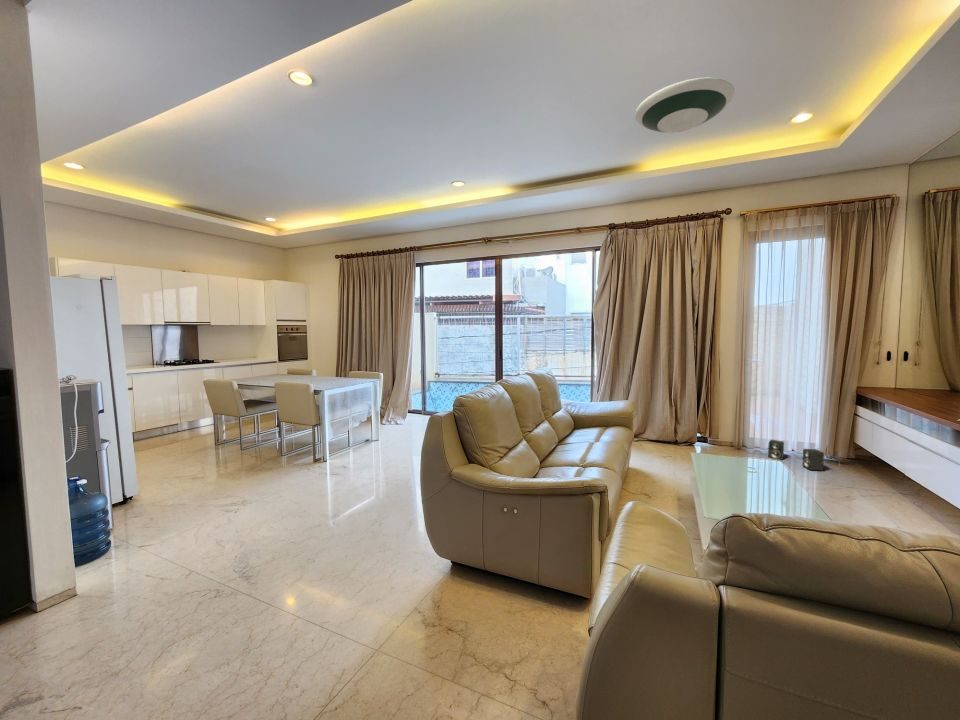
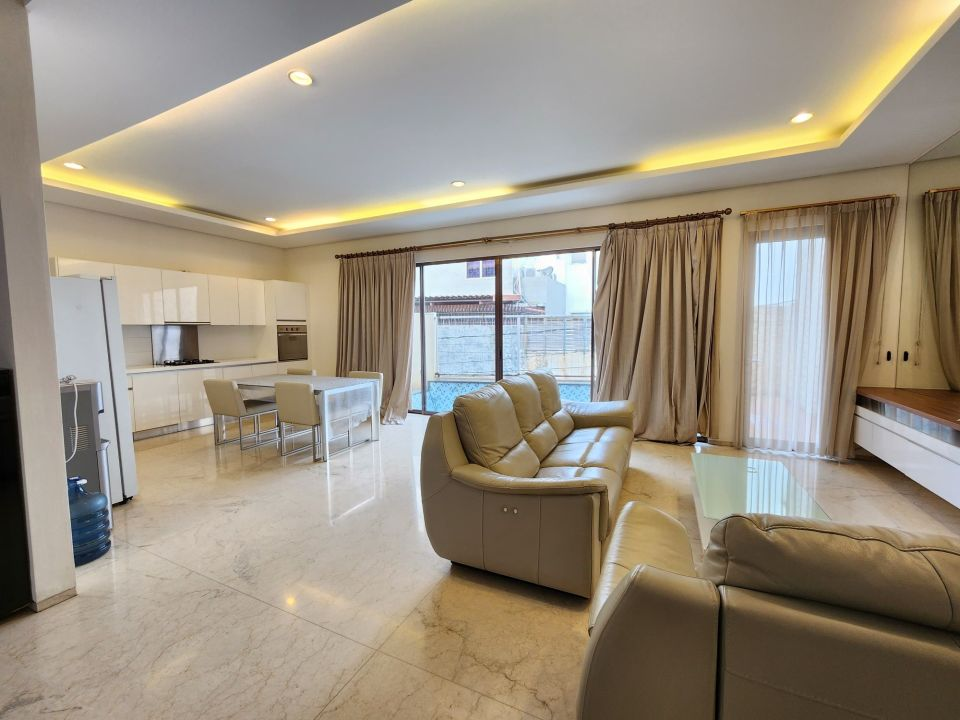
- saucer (682, 117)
- speaker (803, 454)
